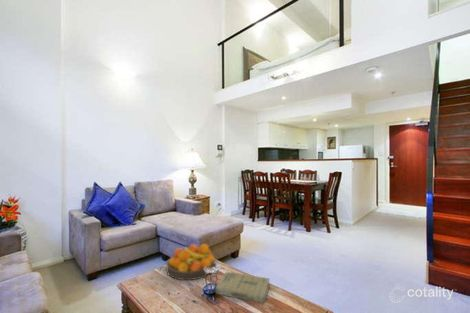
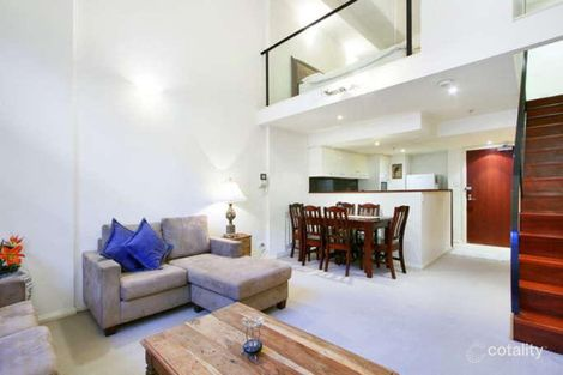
- fruit bowl (191, 257)
- book (243, 285)
